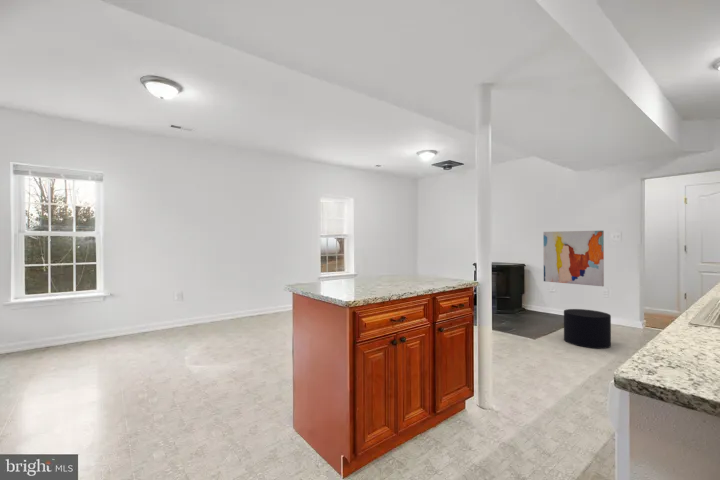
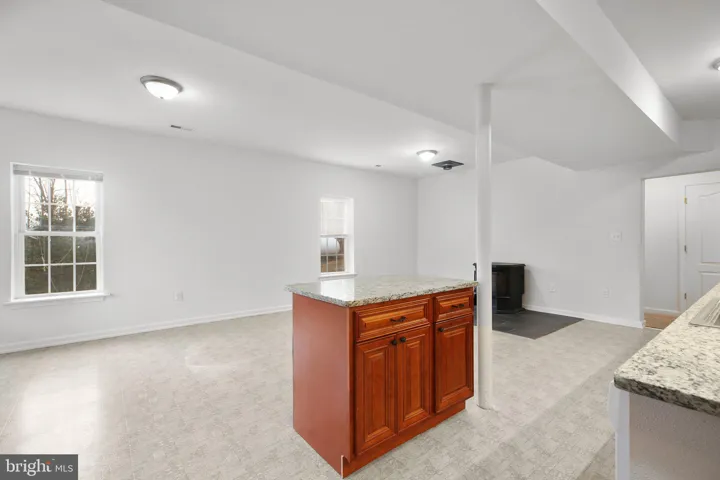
- stool (586, 327)
- wall art (571, 257)
